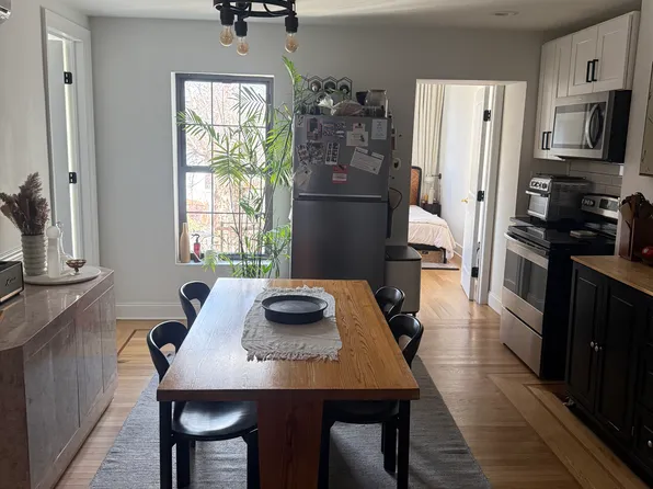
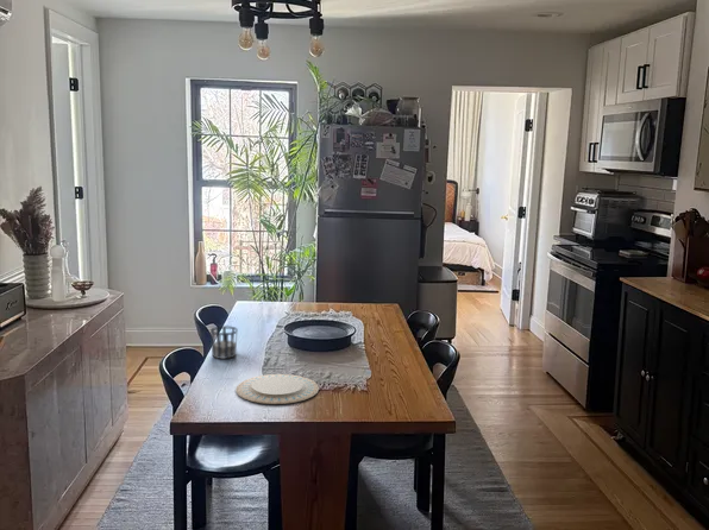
+ chinaware (277, 386)
+ cup (224, 342)
